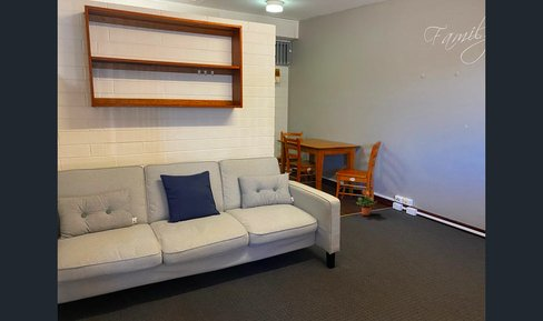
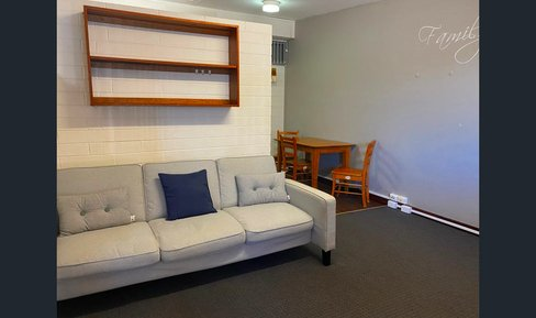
- potted plant (365, 202)
